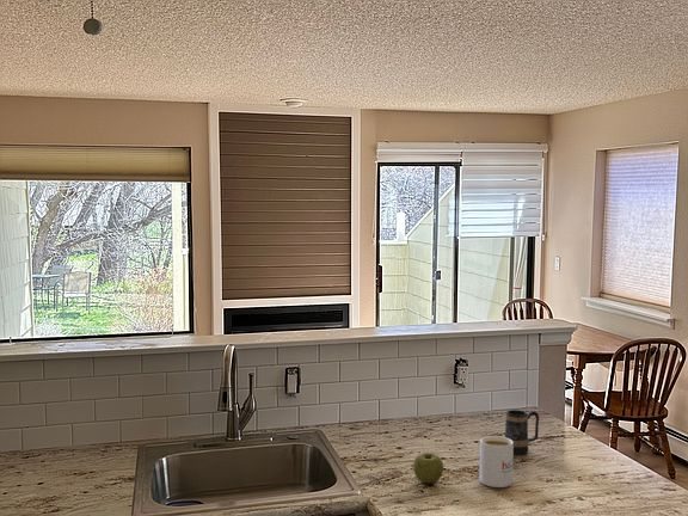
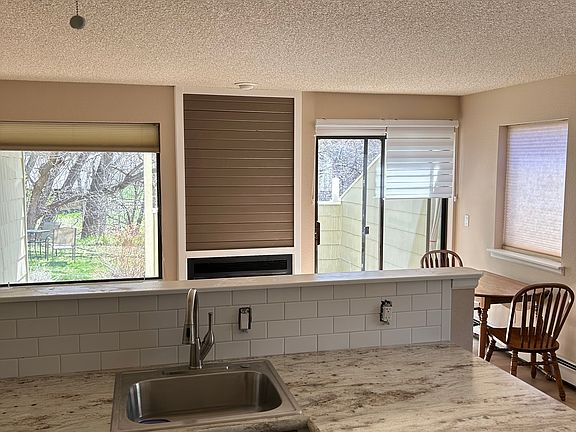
- mug (521, 431)
- apple (428, 467)
- mug (496, 459)
